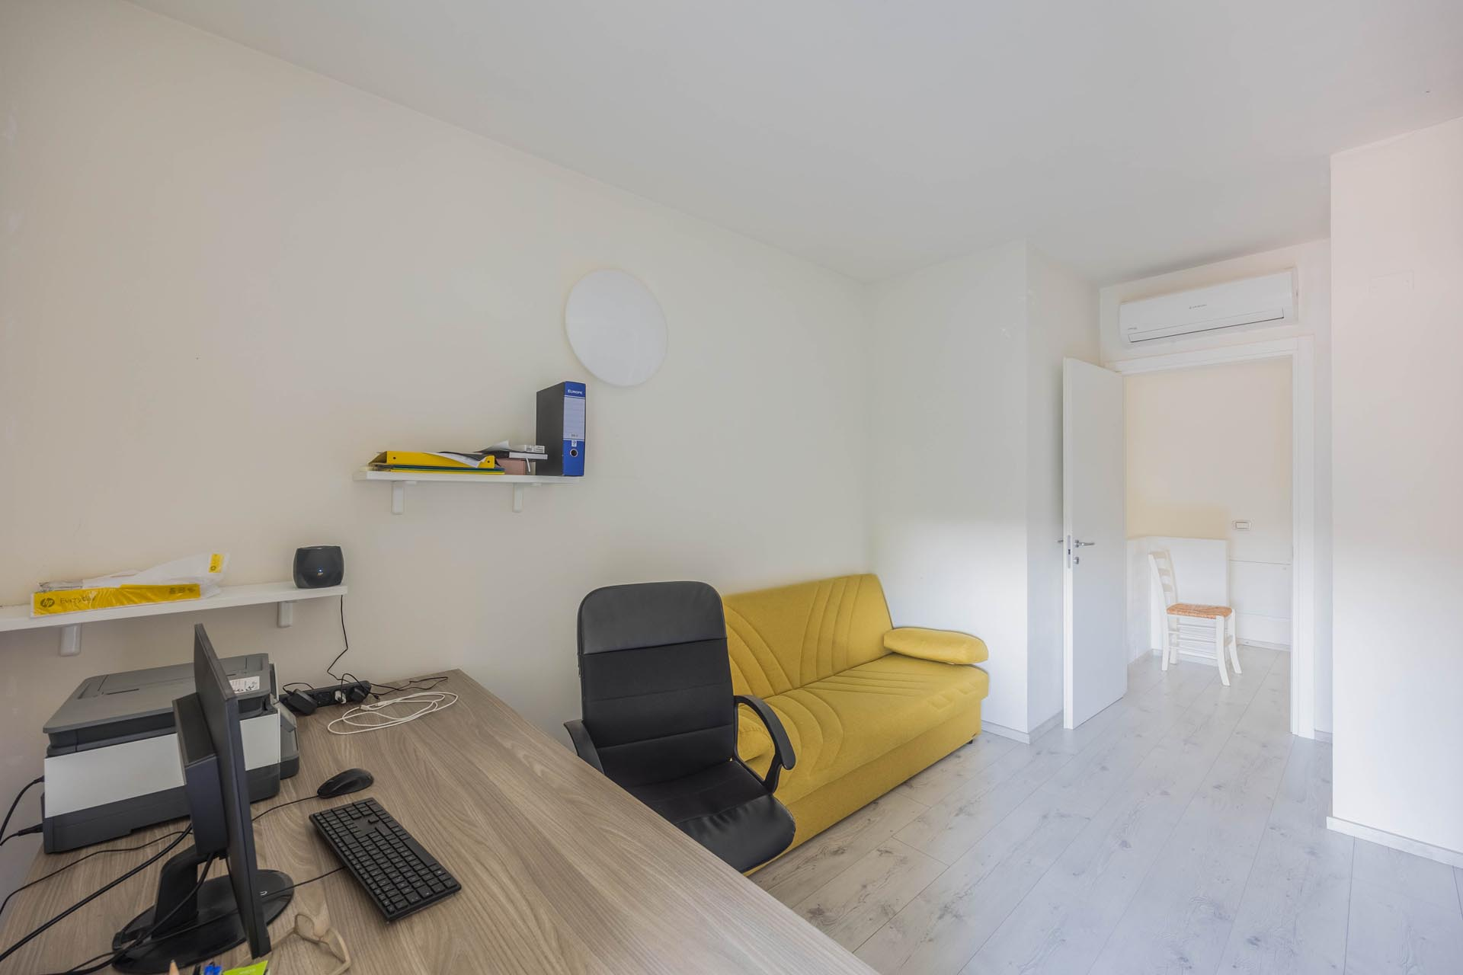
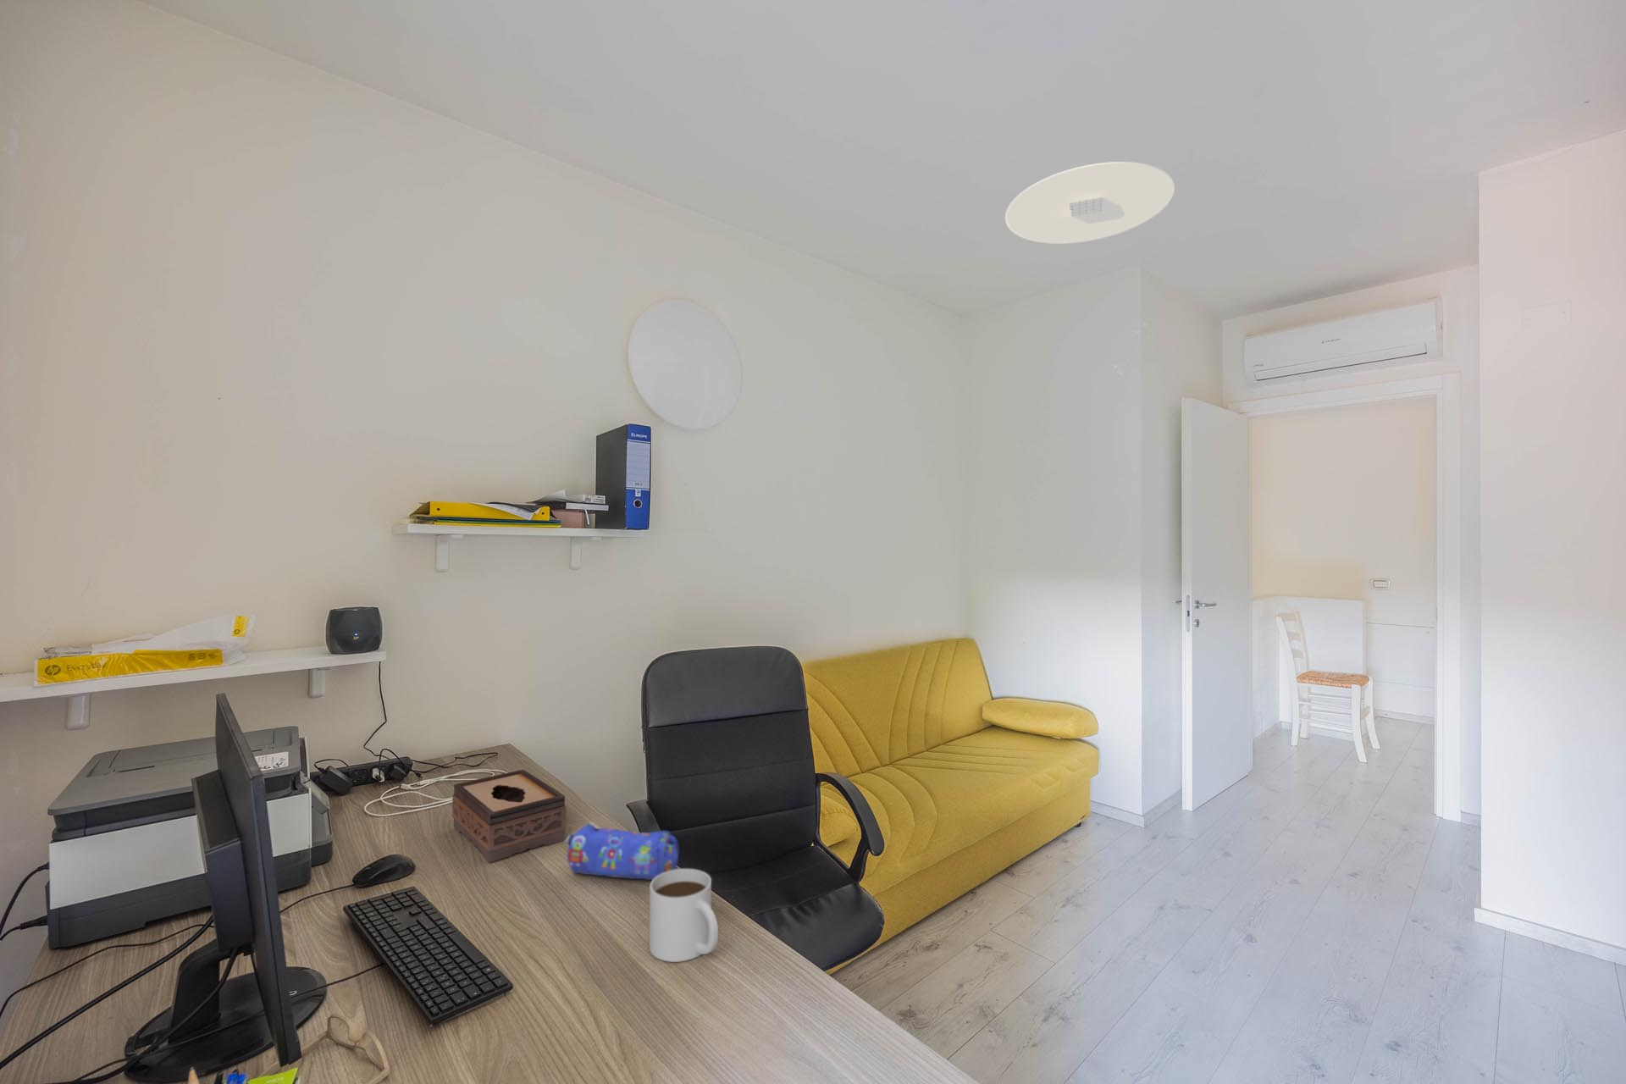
+ mug (687, 918)
+ tissue box (507, 812)
+ ceiling light (1085, 200)
+ pencil case (622, 852)
